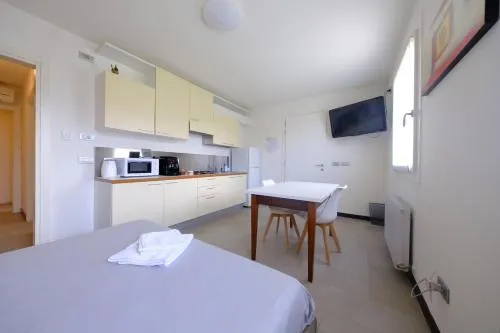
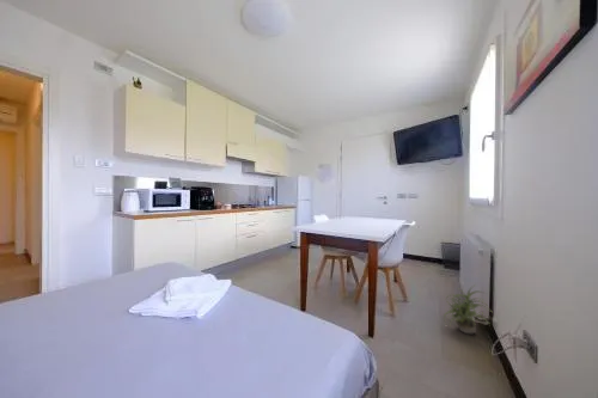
+ potted plant (468, 310)
